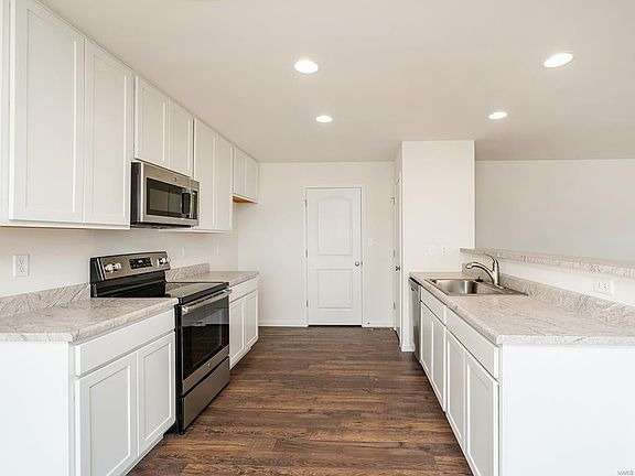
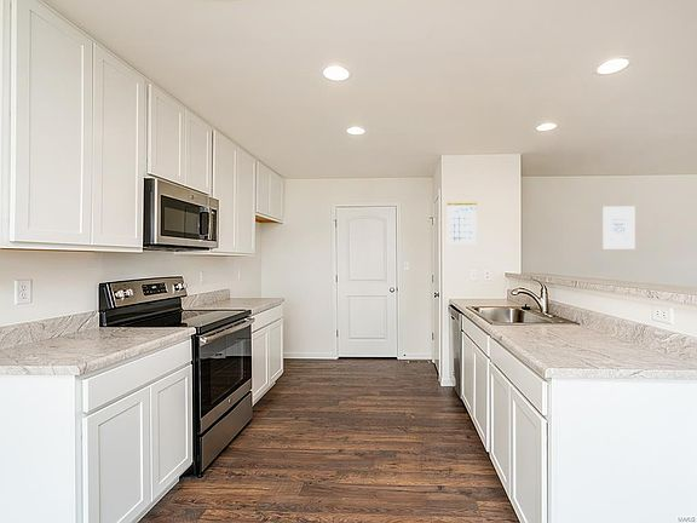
+ wall art (618, 228)
+ calendar (461, 218)
